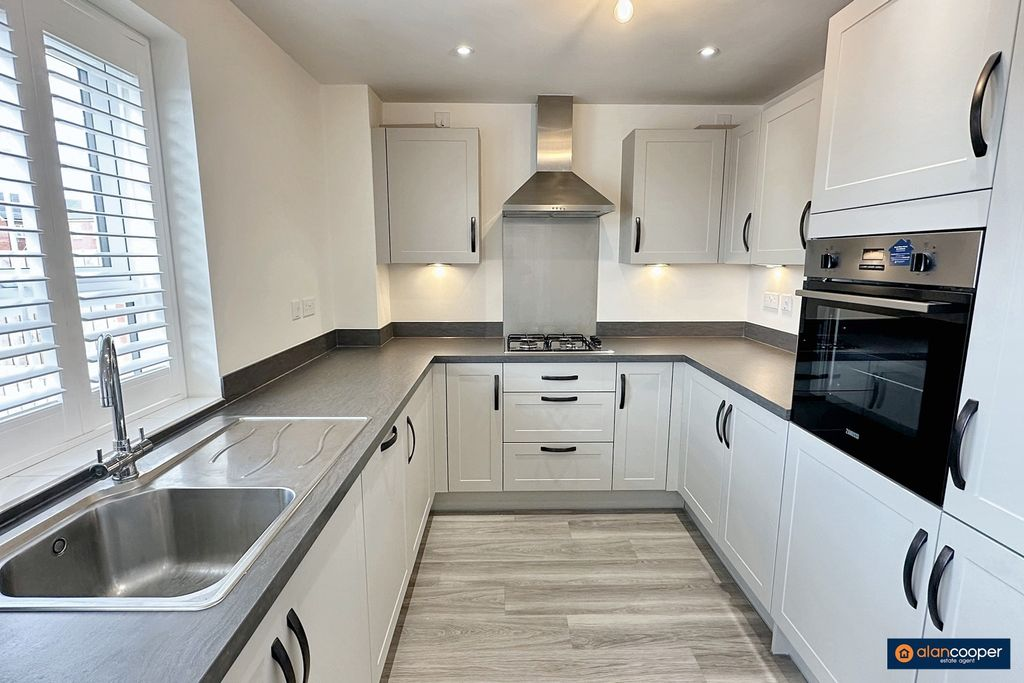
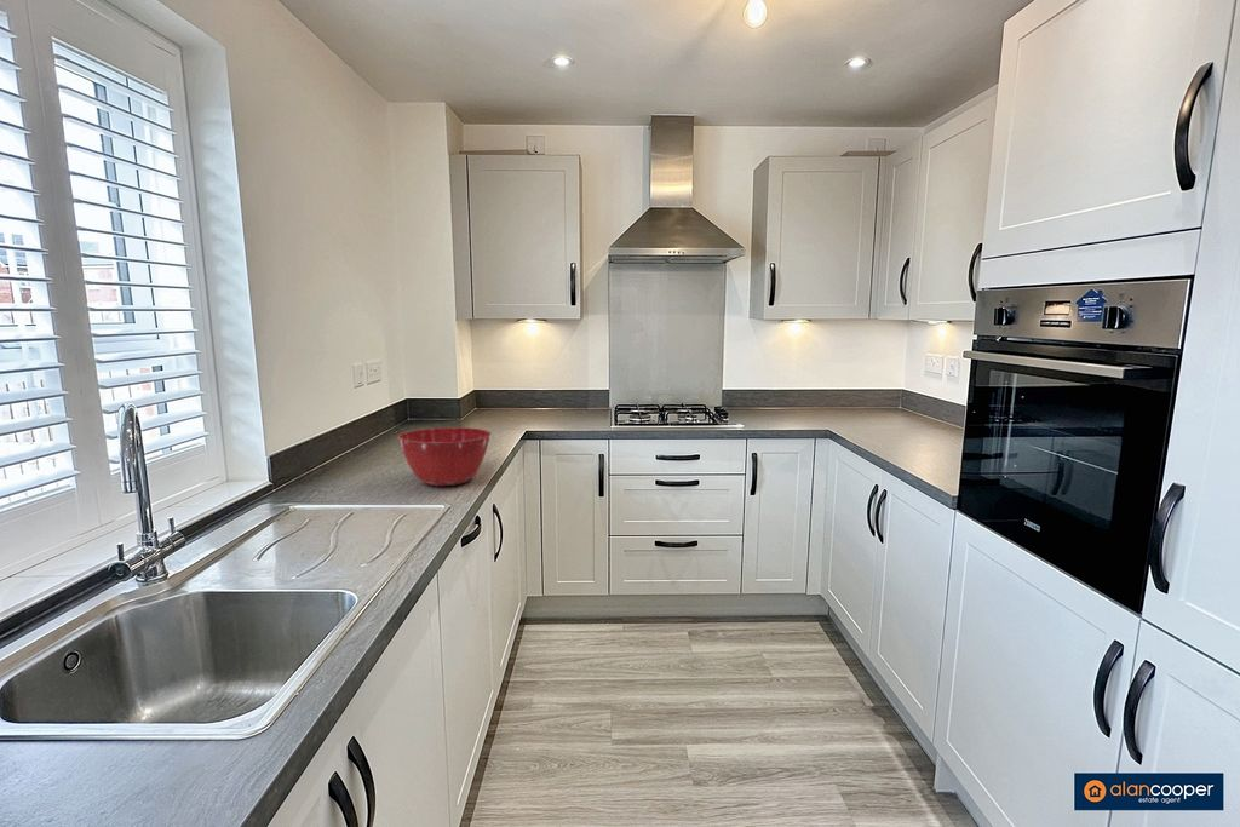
+ mixing bowl (446, 456)
